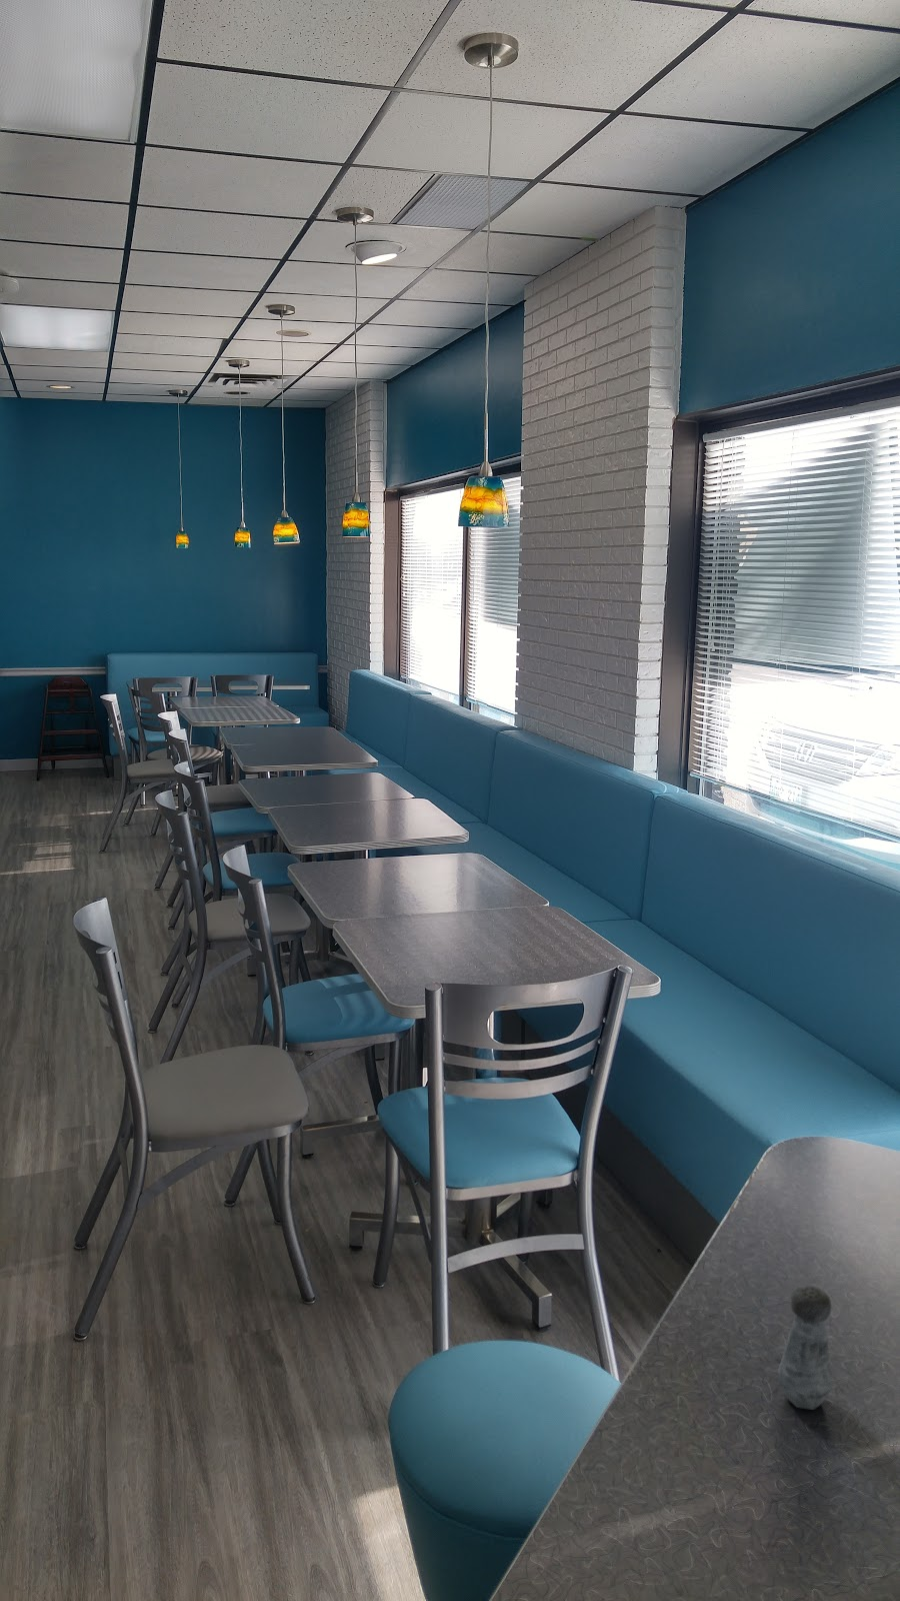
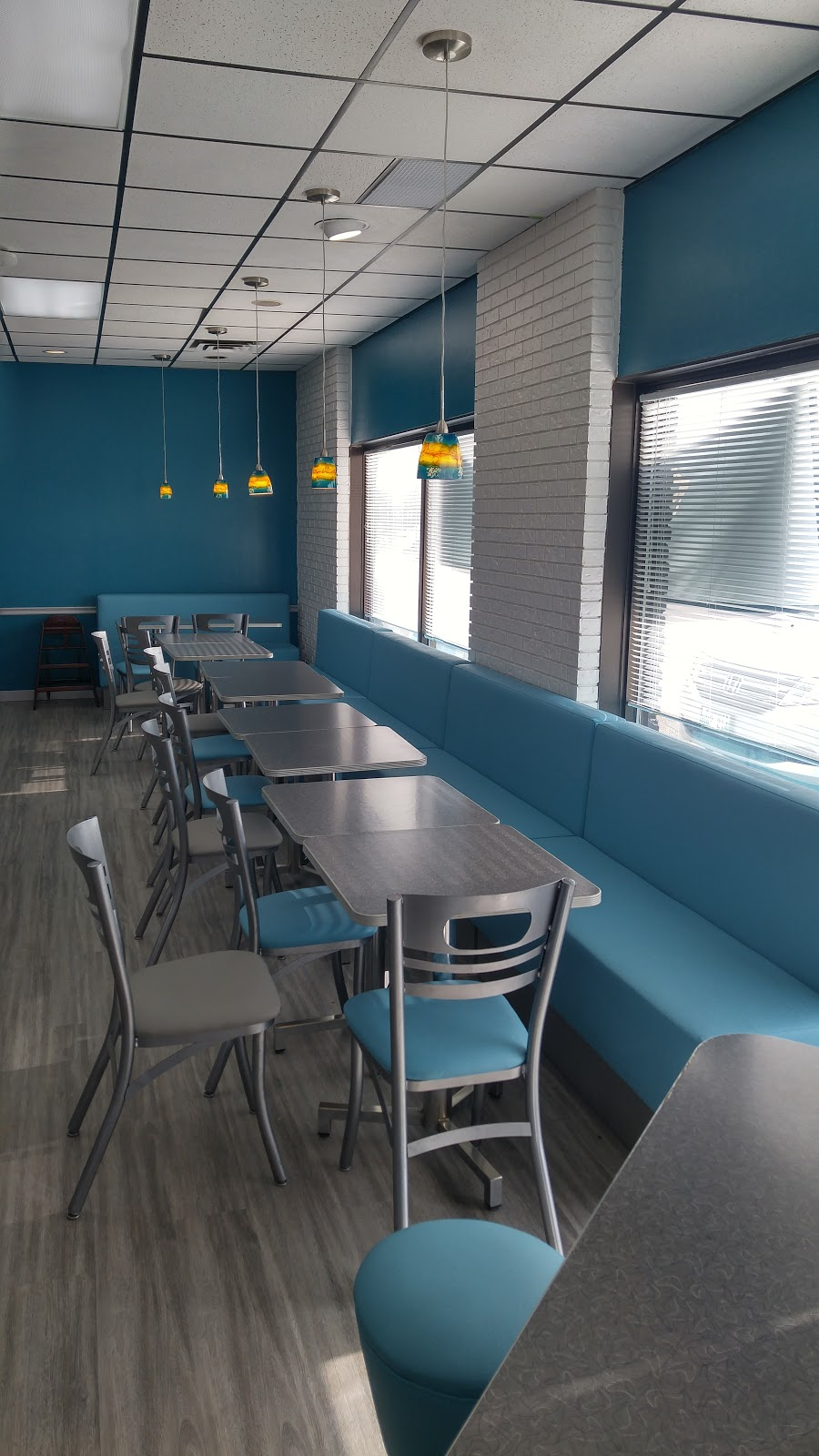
- salt shaker (807, 1345)
